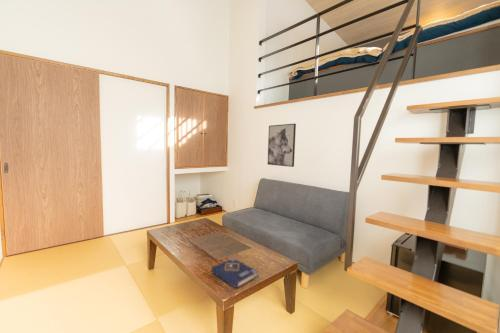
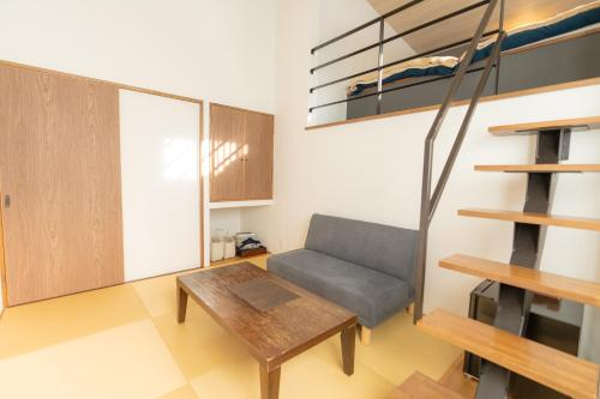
- book (234, 271)
- wall art (280, 145)
